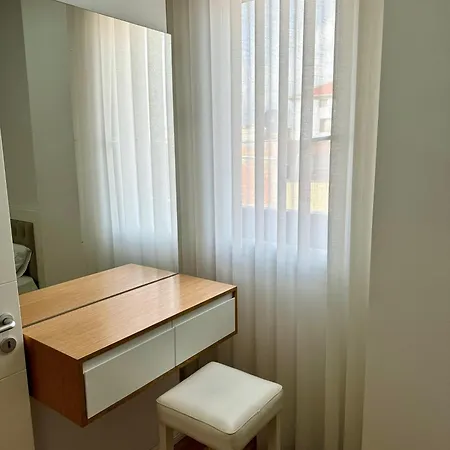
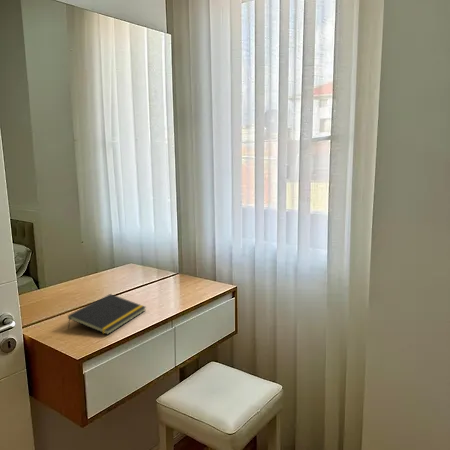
+ notepad (109, 312)
